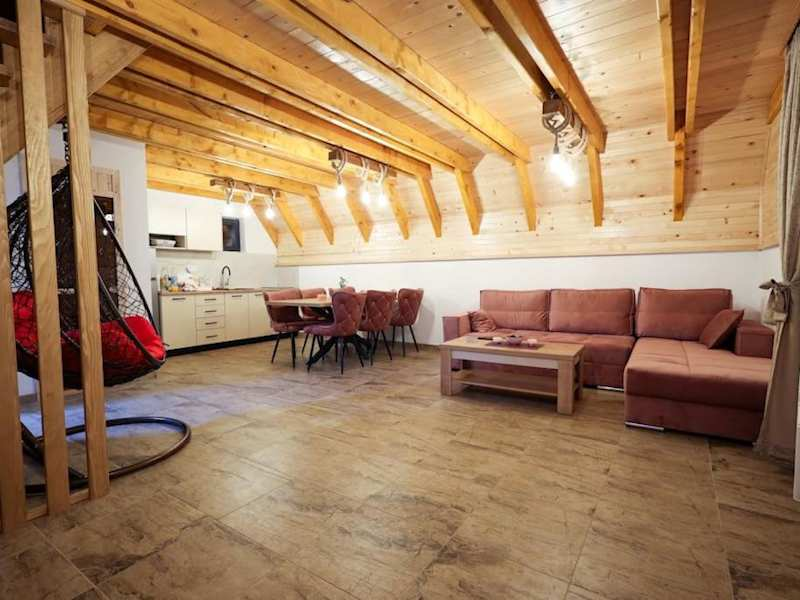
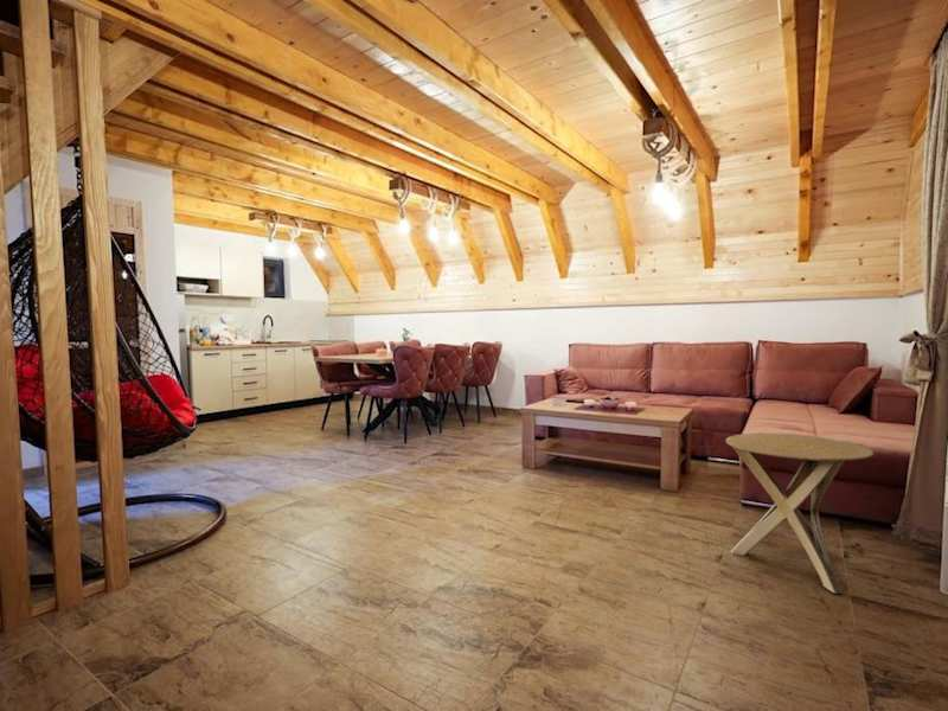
+ side table (795, 502)
